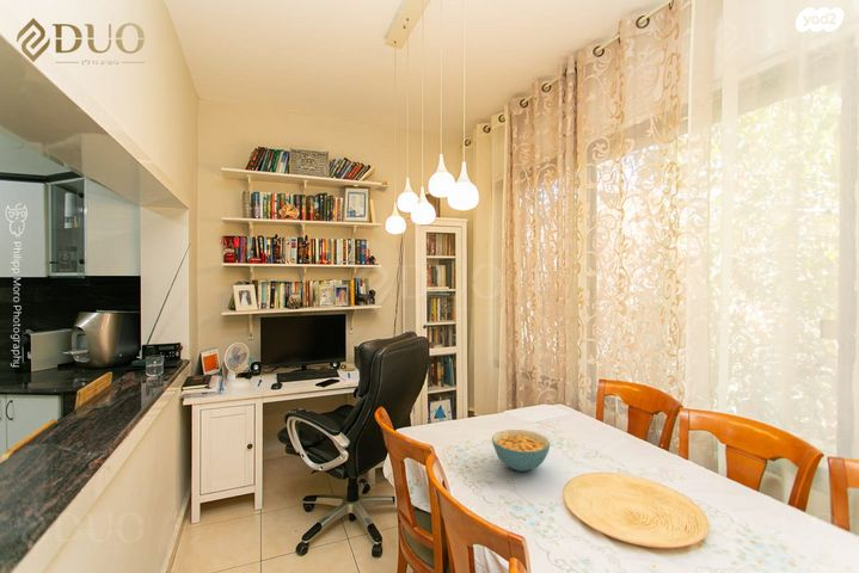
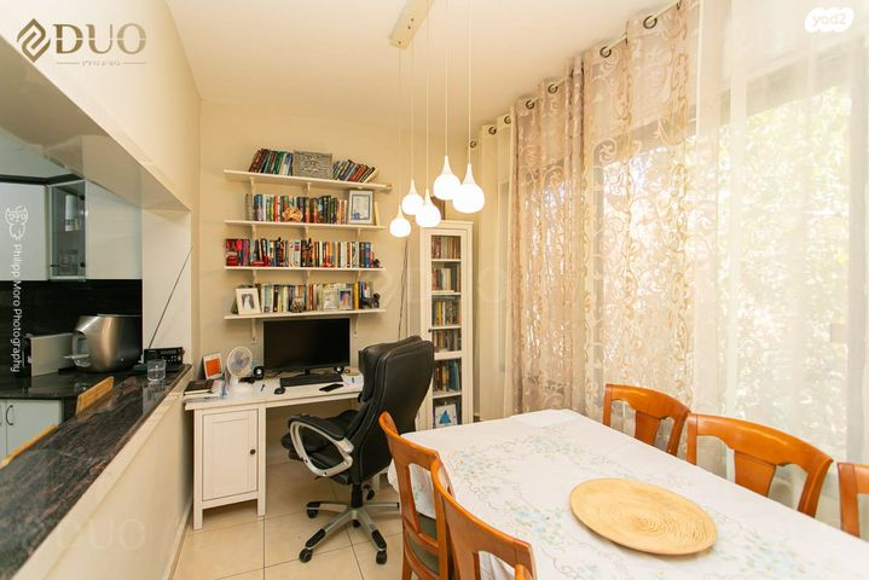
- cereal bowl (520, 454)
